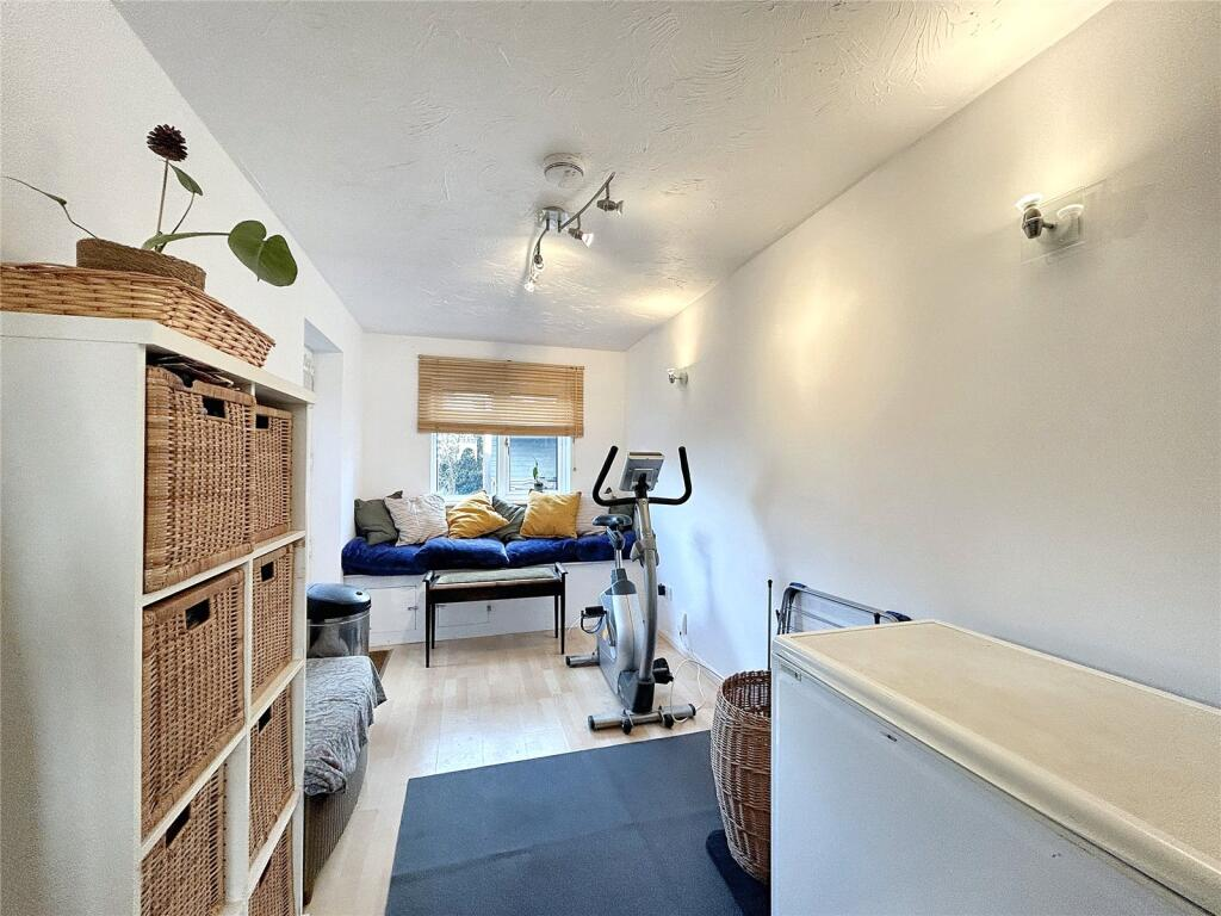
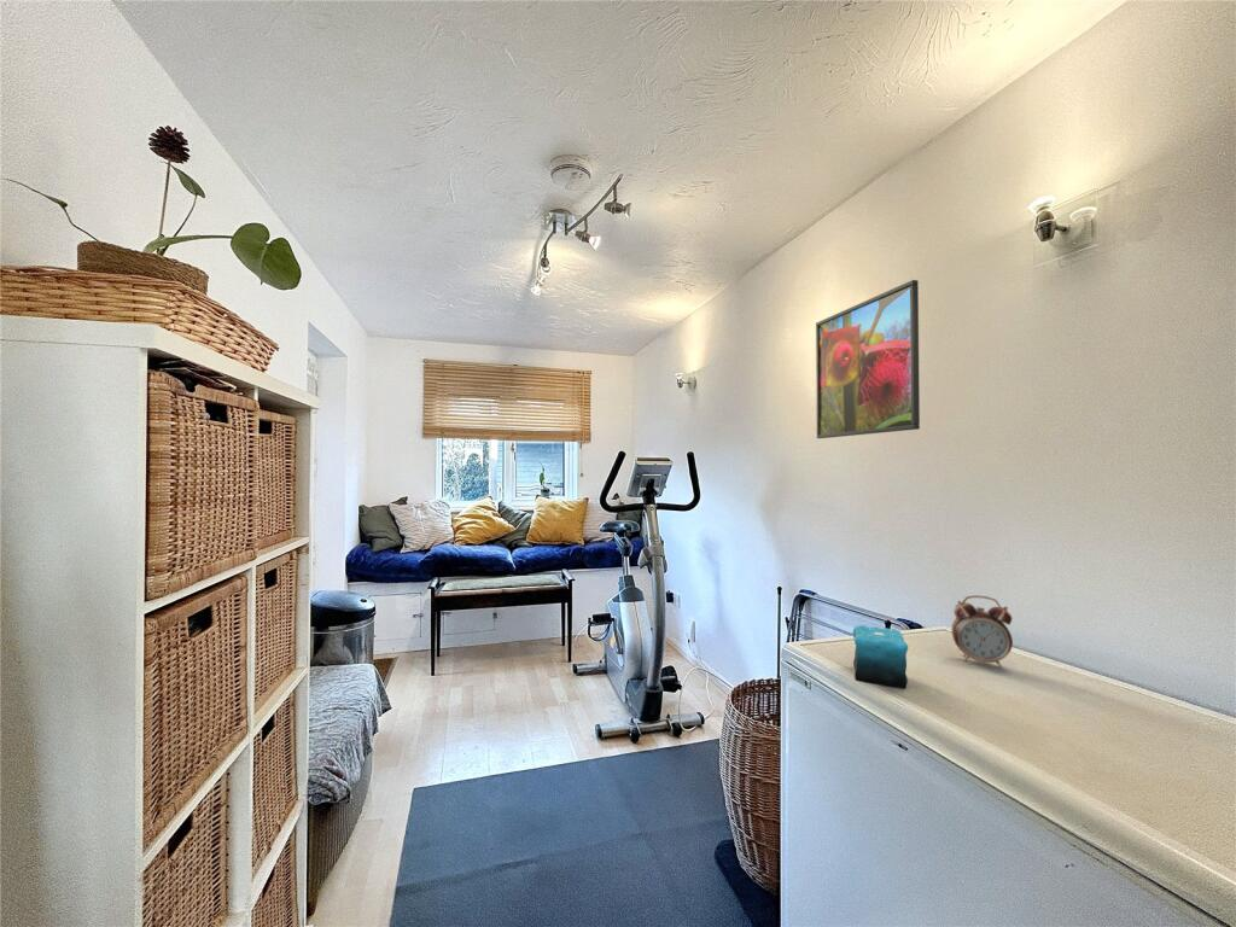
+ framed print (861, 368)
+ candle (879, 646)
+ alarm clock (981, 629)
